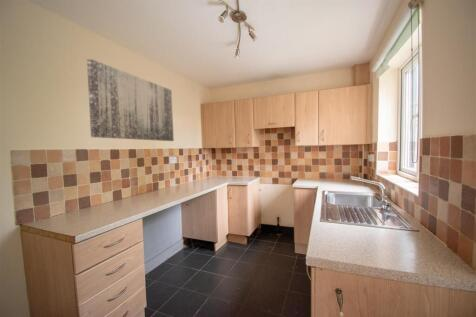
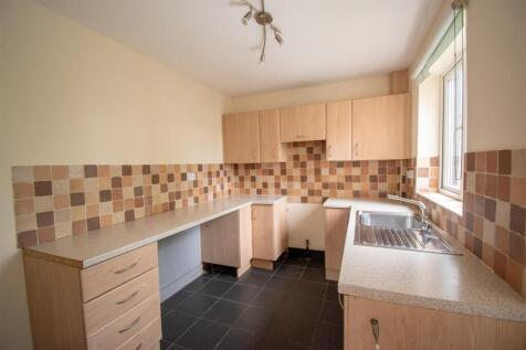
- wall art (139, 108)
